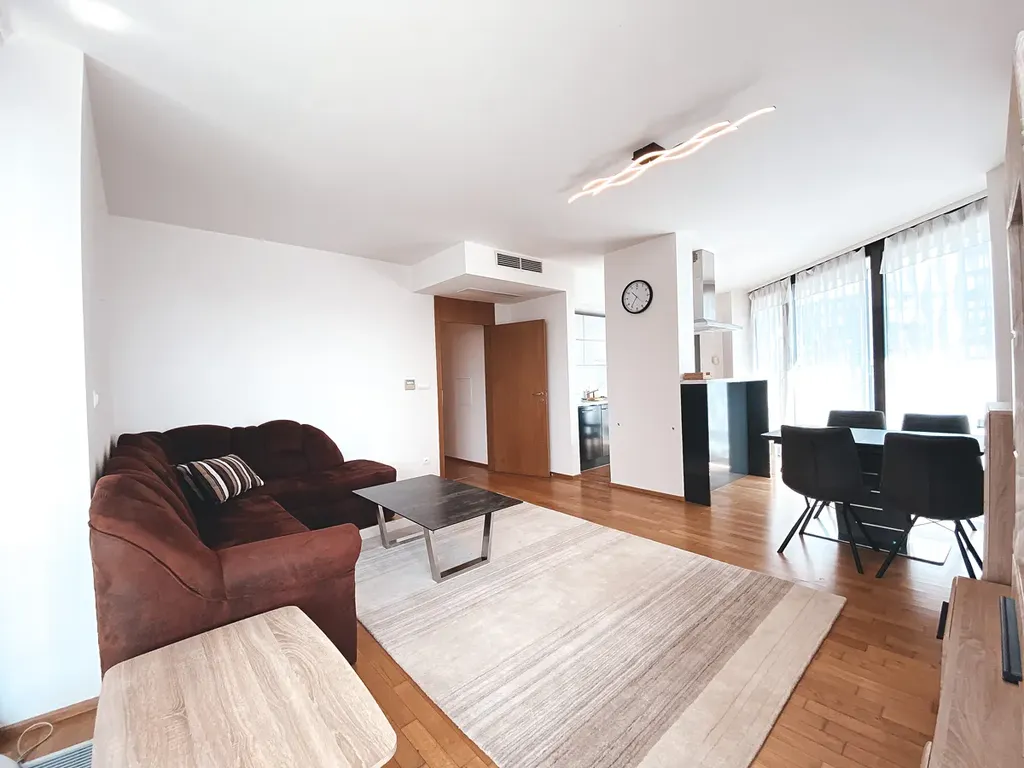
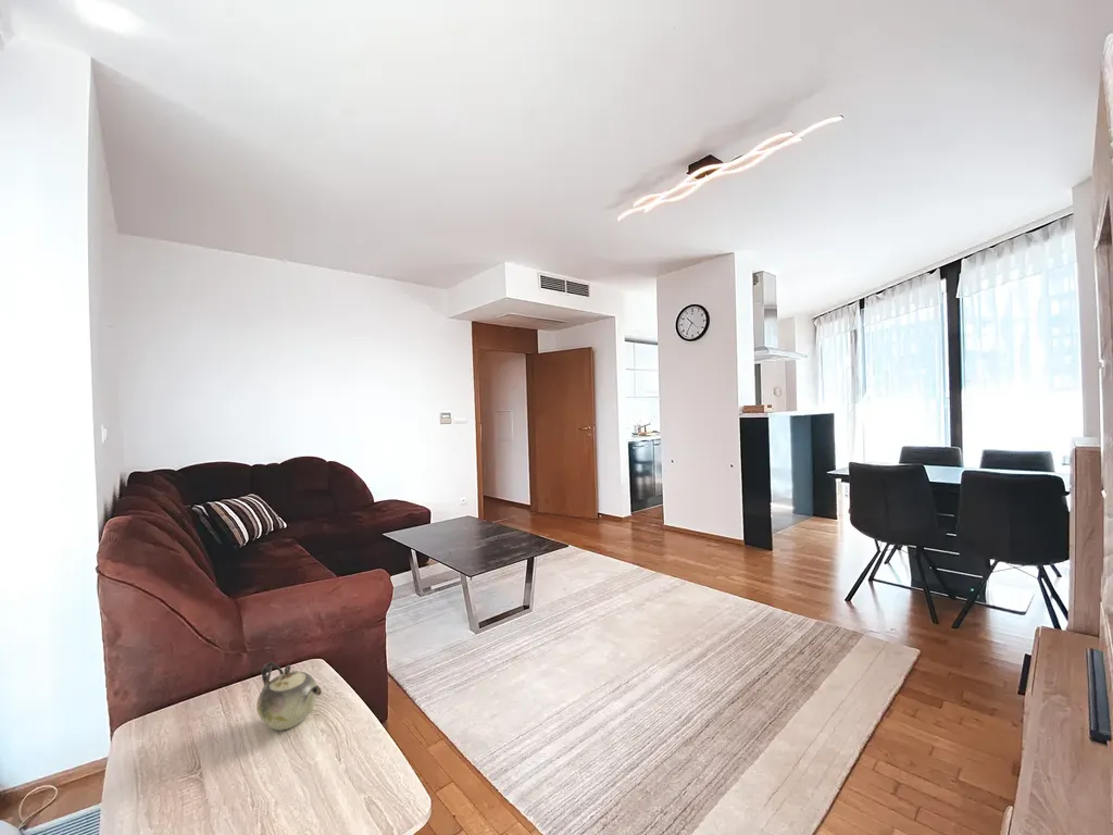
+ teapot (290, 694)
